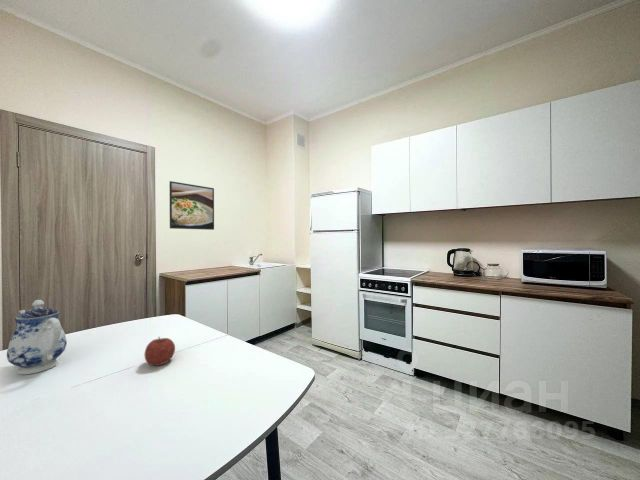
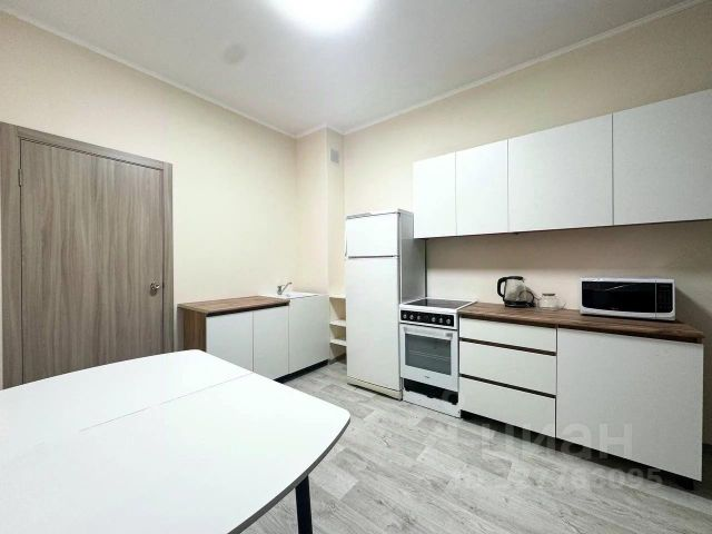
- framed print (193, 207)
- fruit (159, 349)
- teapot (38, 333)
